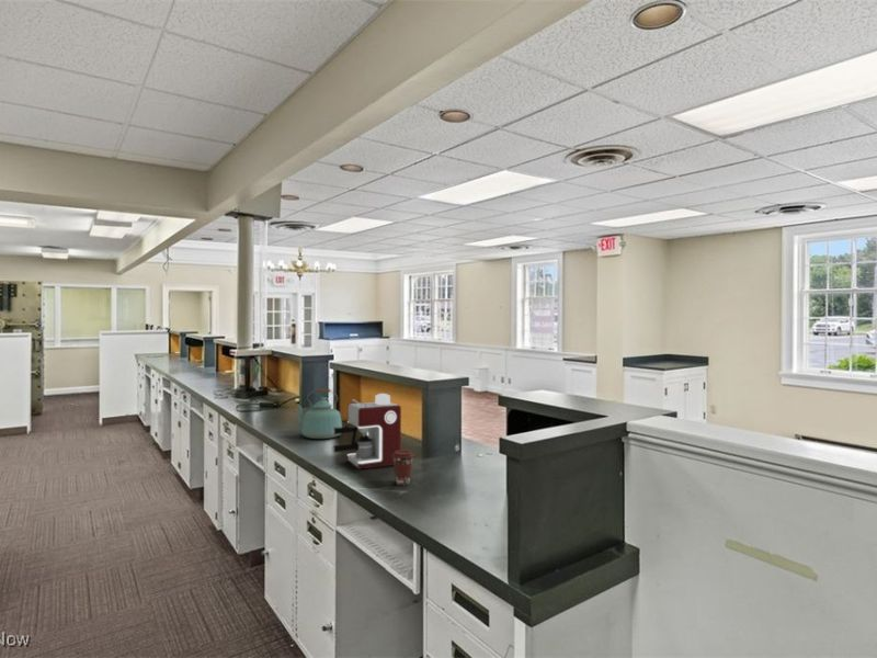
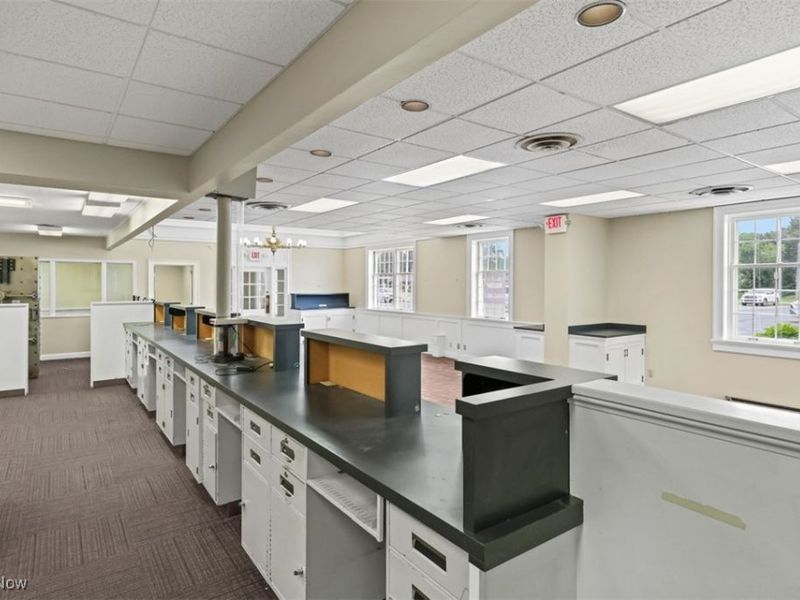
- coffee maker (364, 429)
- coffee cup (402, 467)
- kettle (318, 411)
